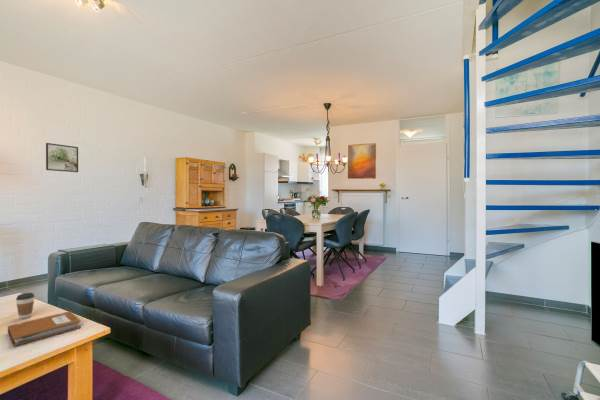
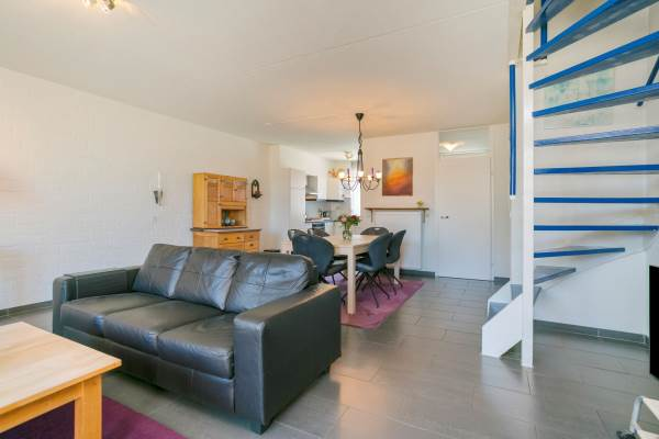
- notebook (46, 325)
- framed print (62, 158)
- coffee cup (25, 305)
